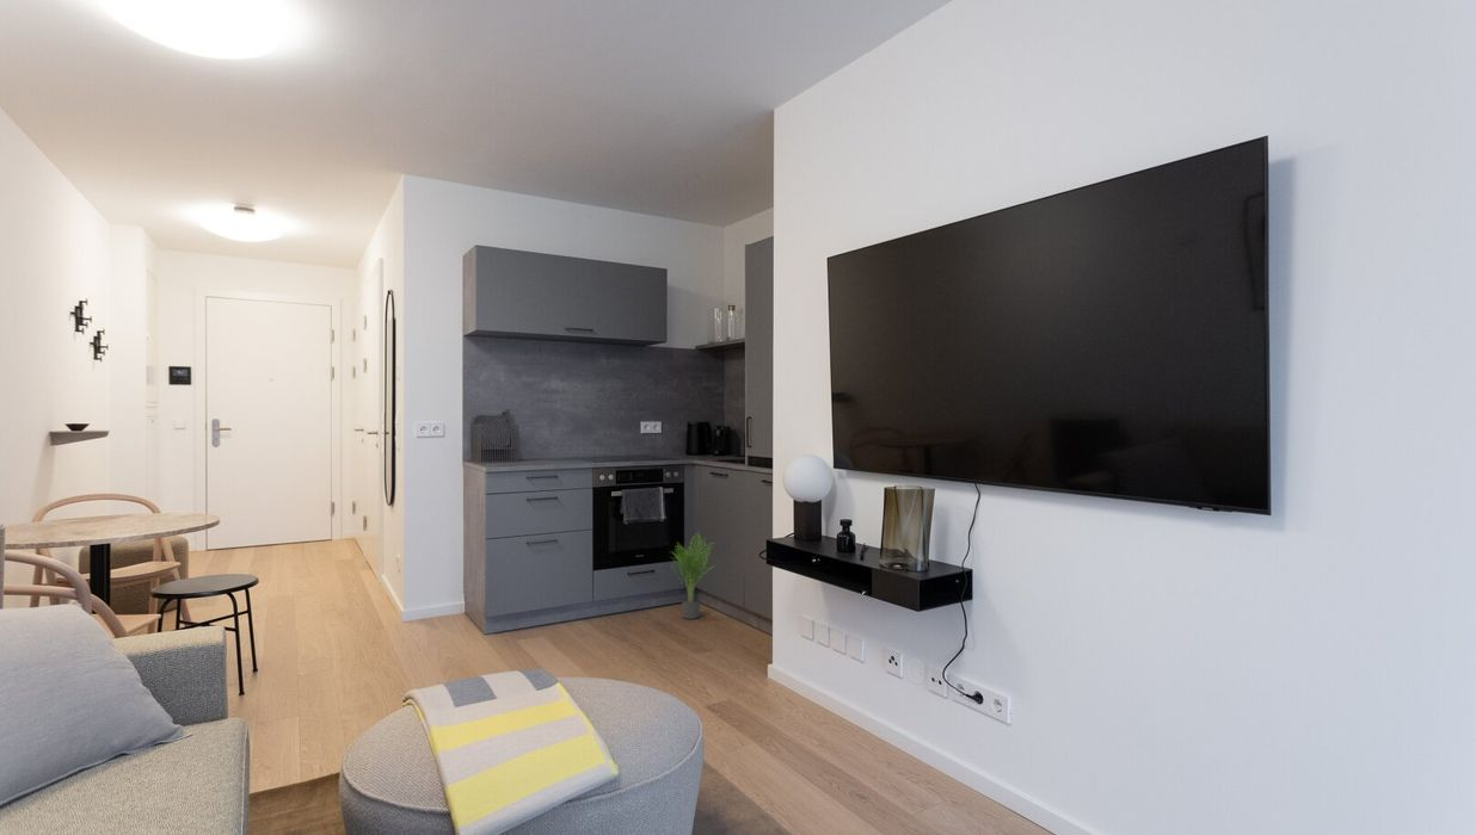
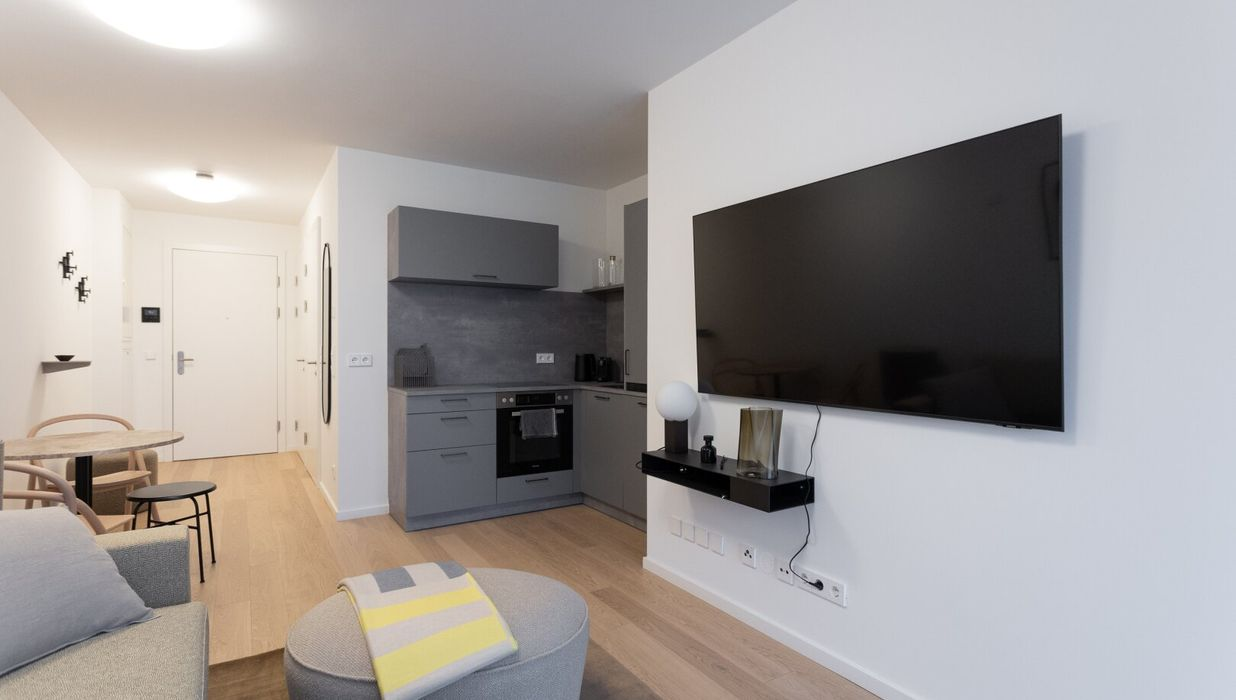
- potted plant (688, 573)
